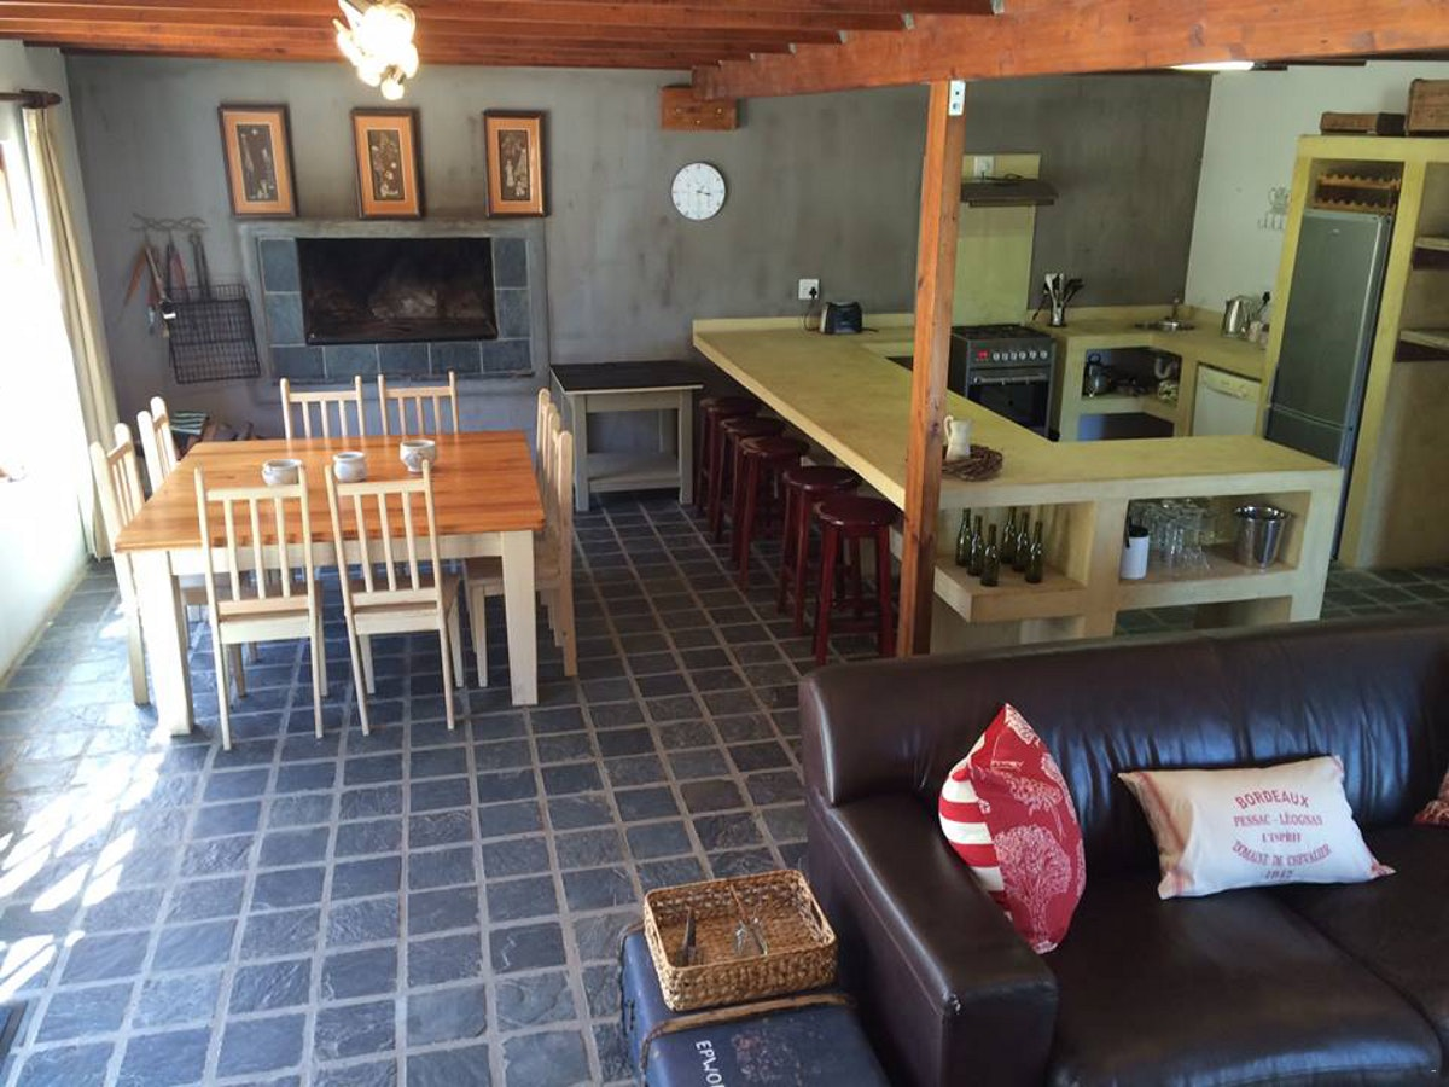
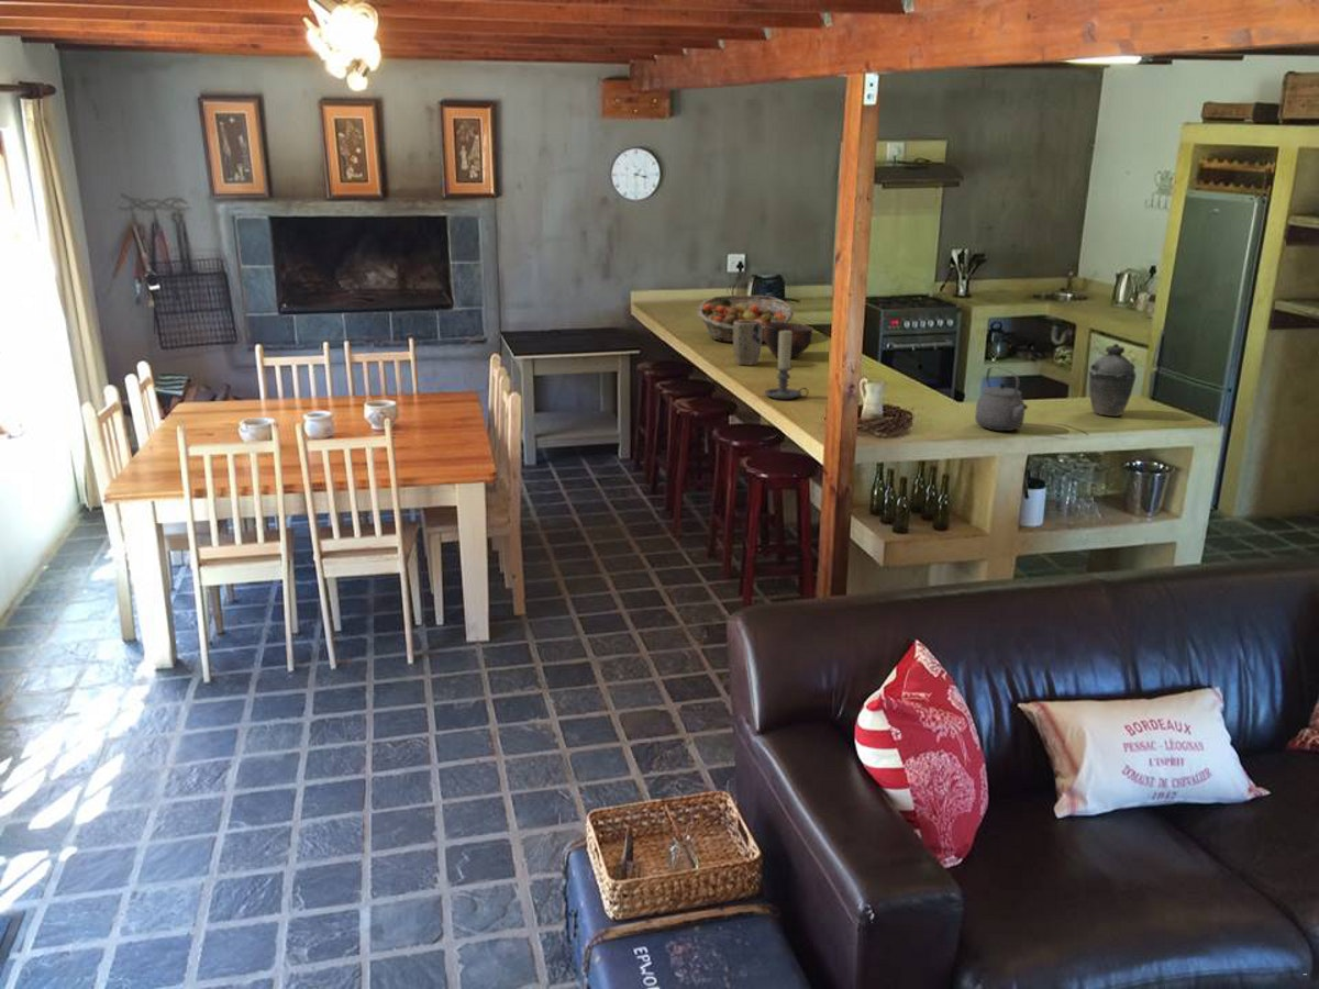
+ tea kettle (1006, 400)
+ candle holder (787, 364)
+ kettle (1111, 378)
+ fruit basket (744, 318)
+ bowl (791, 340)
+ plant pot (747, 343)
